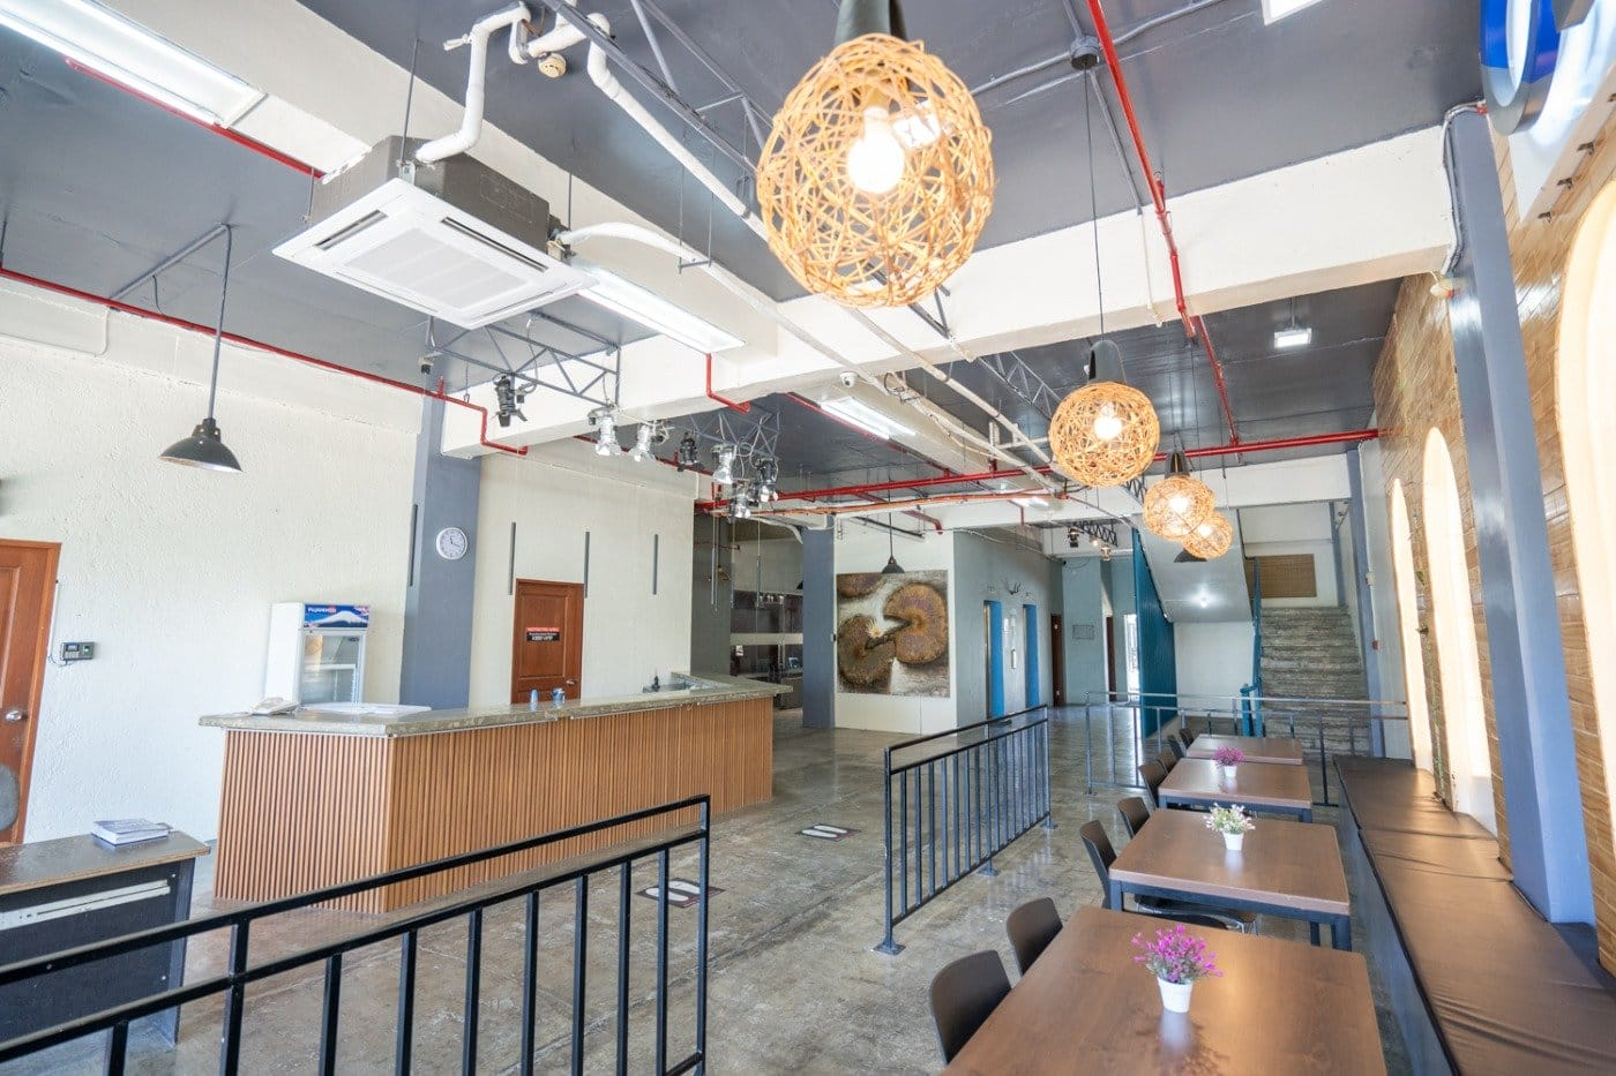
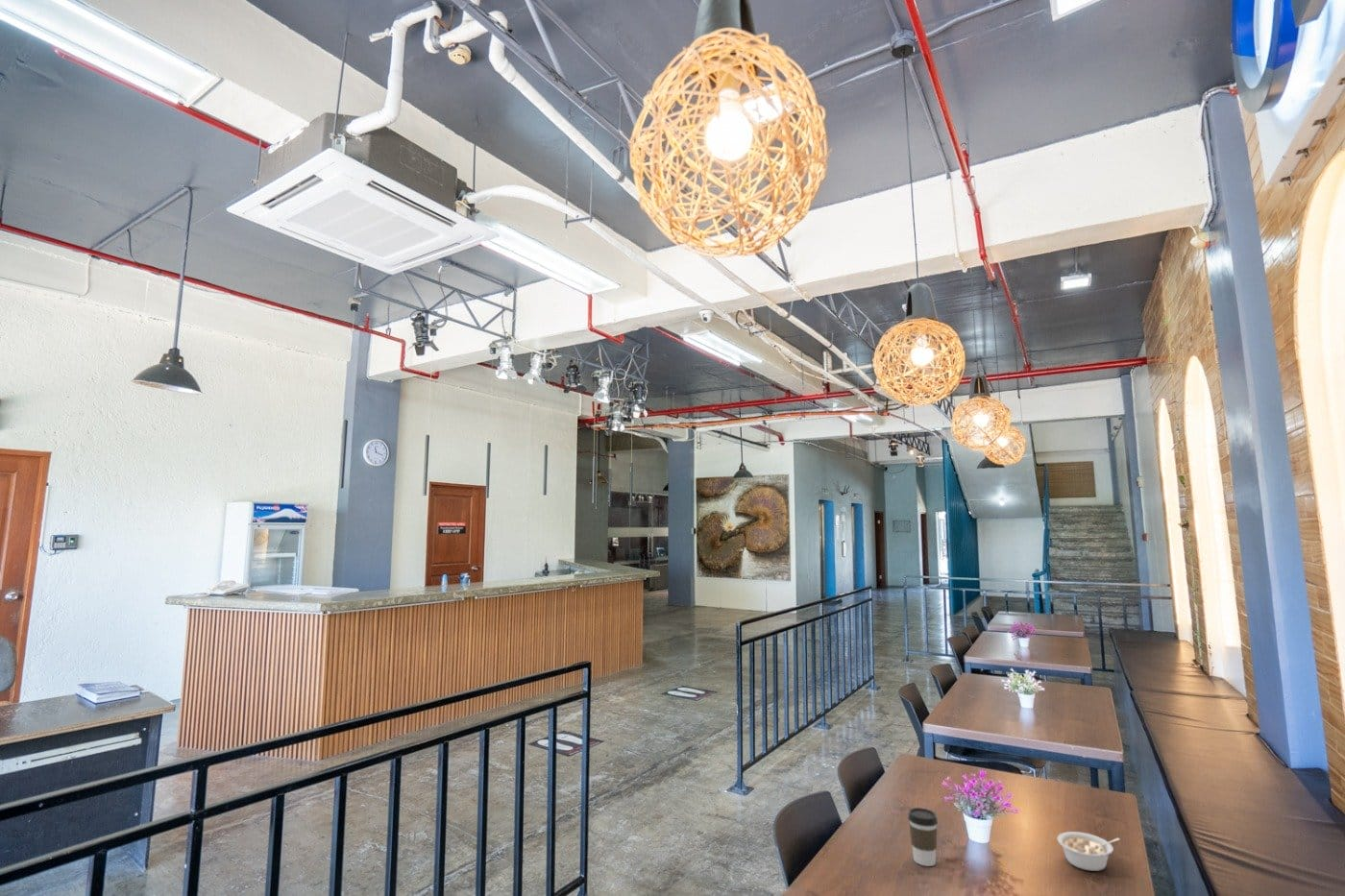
+ coffee cup (923, 836)
+ legume (1086, 850)
